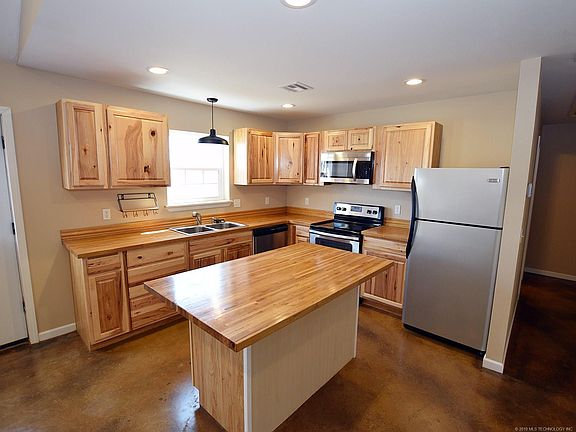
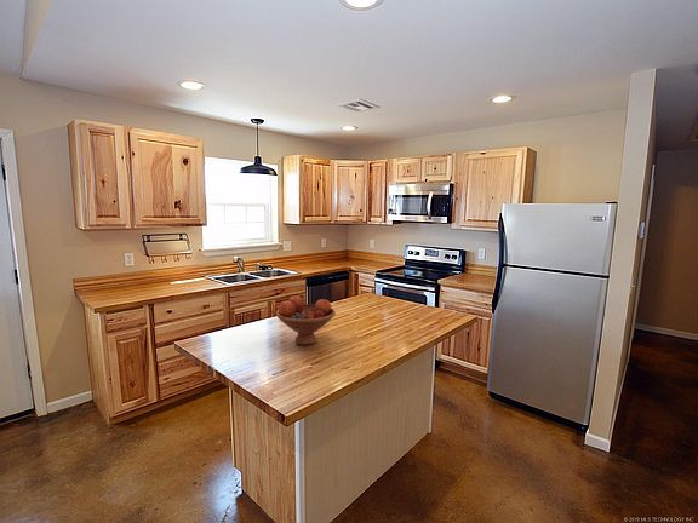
+ fruit bowl (305, 321)
